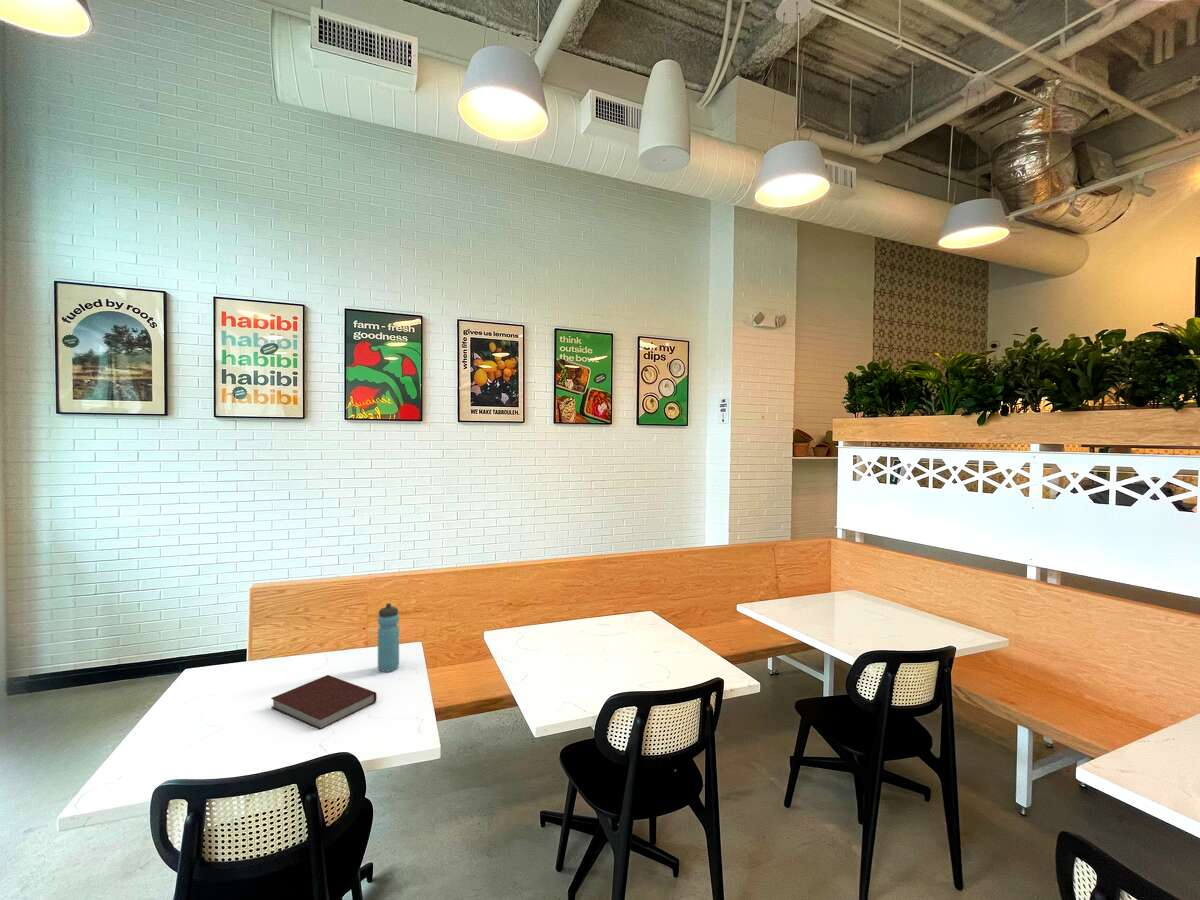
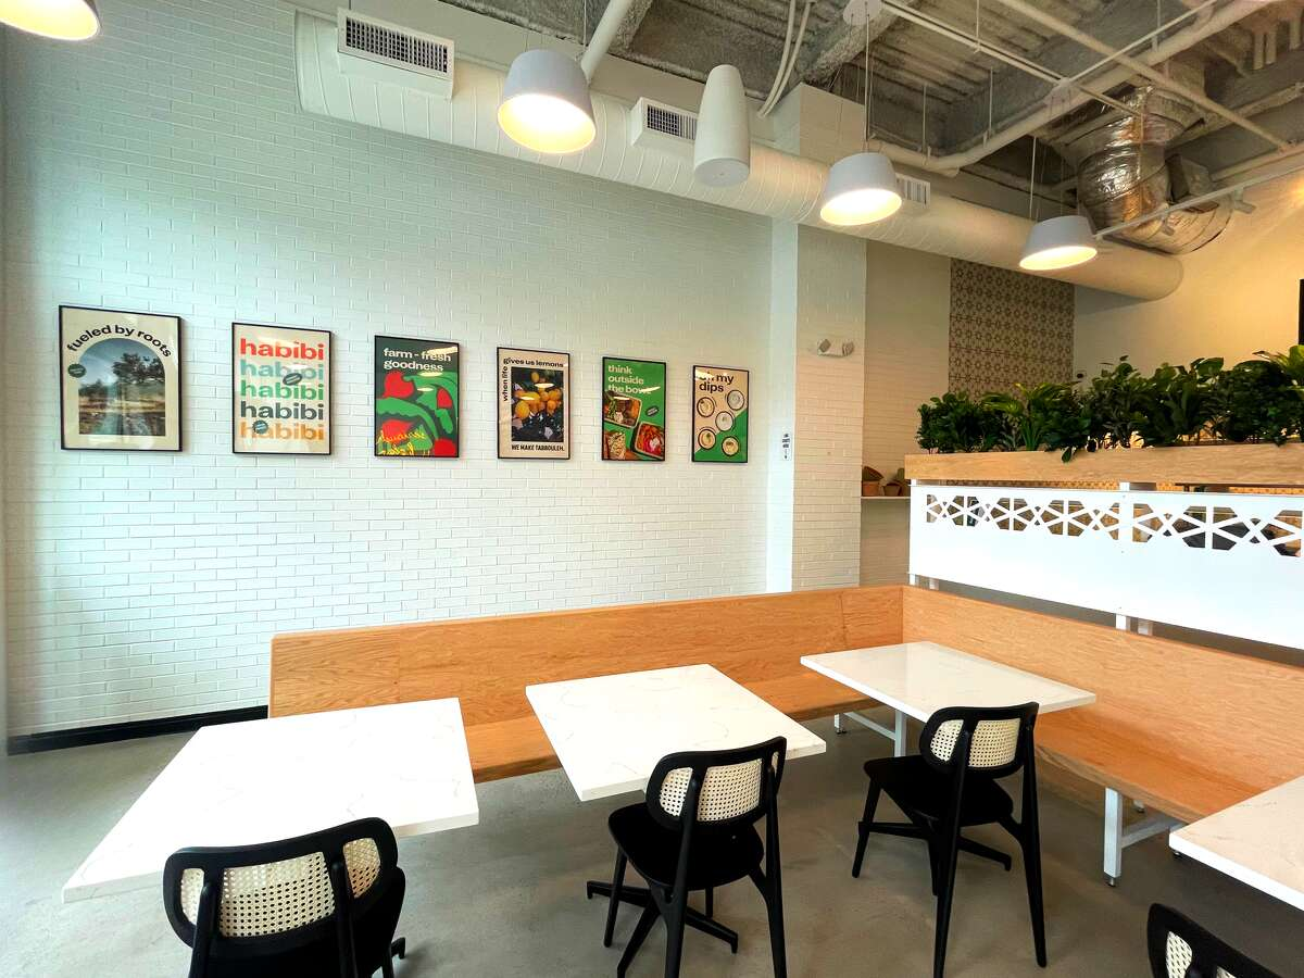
- water bottle (388, 635)
- notebook (324, 699)
